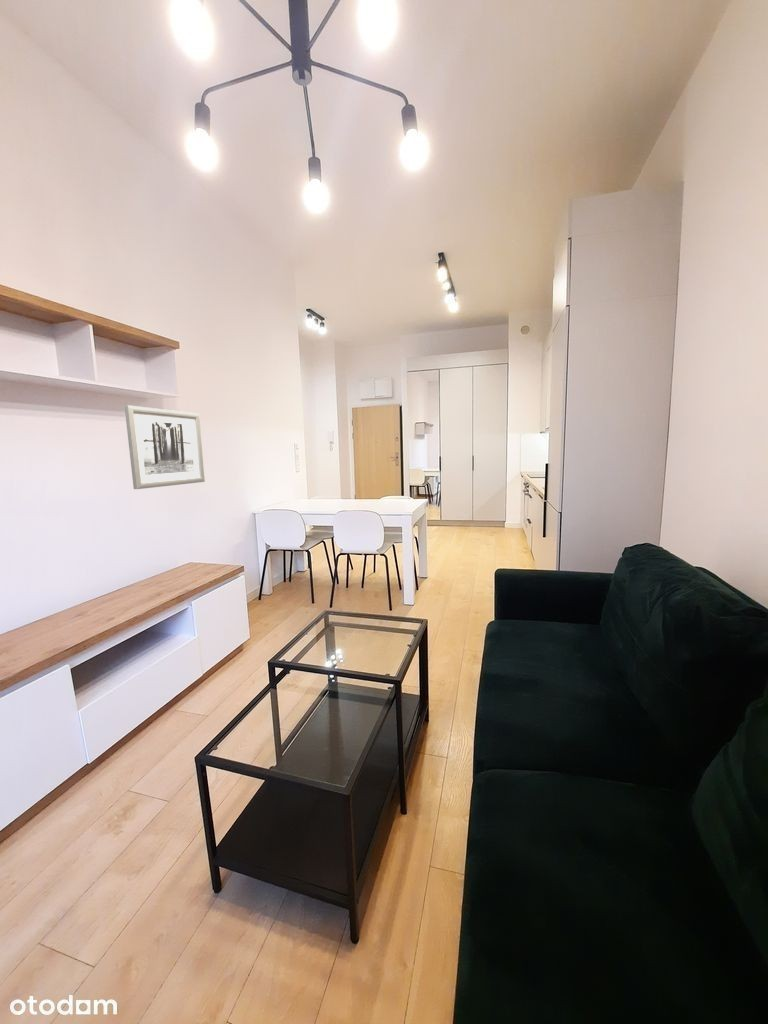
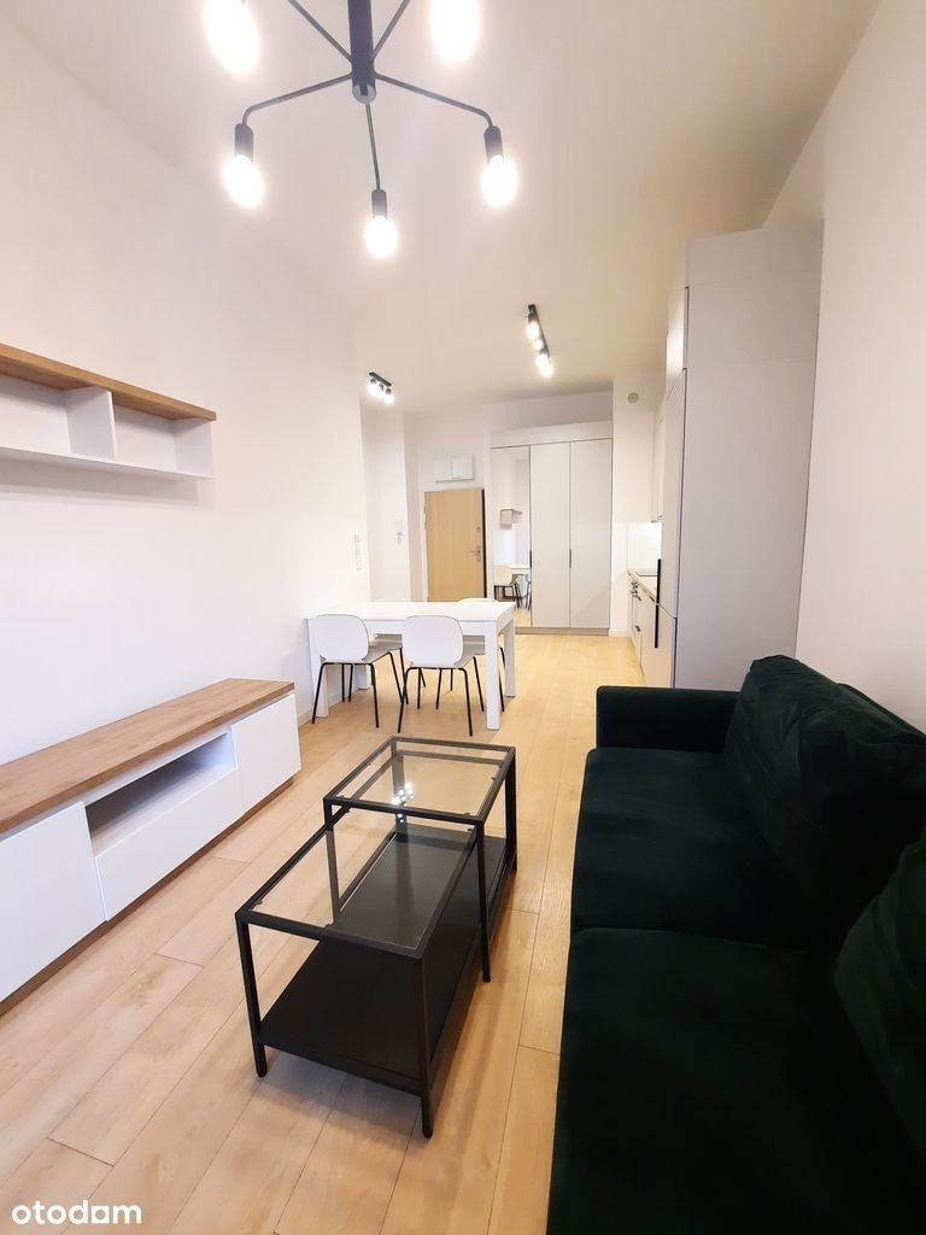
- wall art (169, 448)
